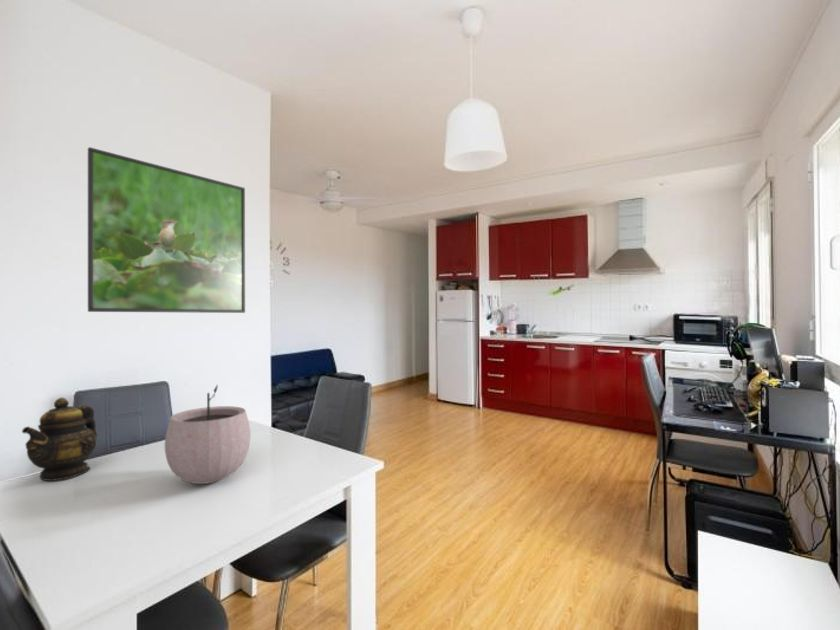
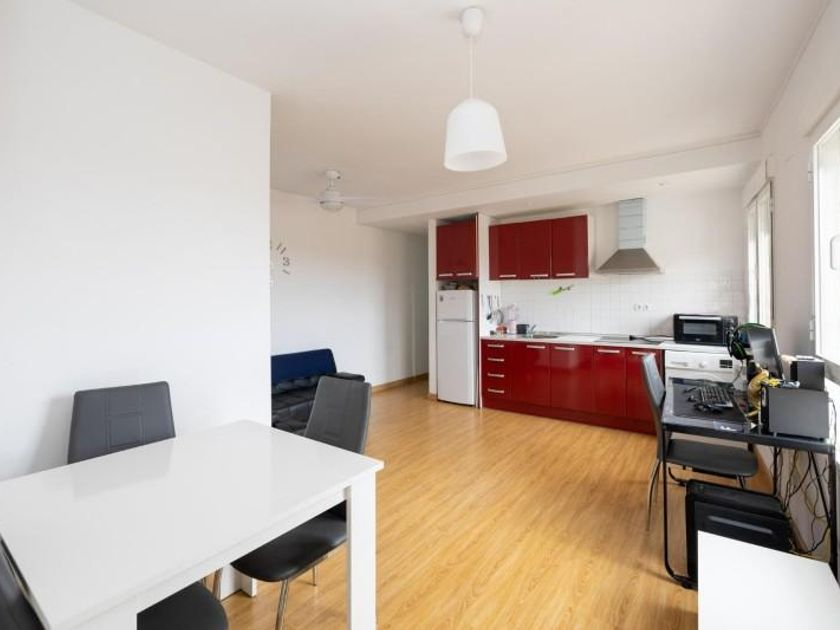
- teapot (64, 435)
- plant pot (209, 431)
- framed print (176, 241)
